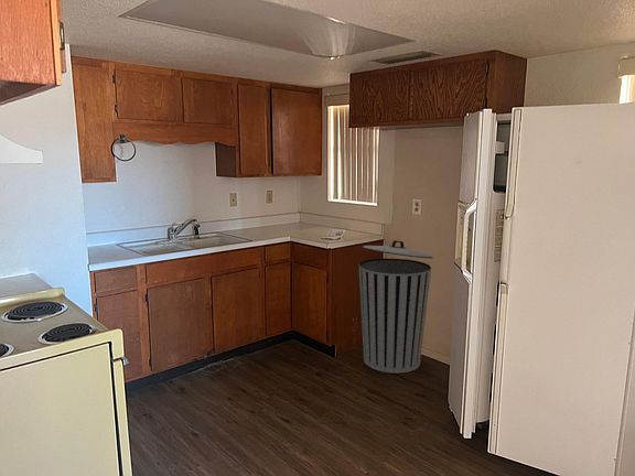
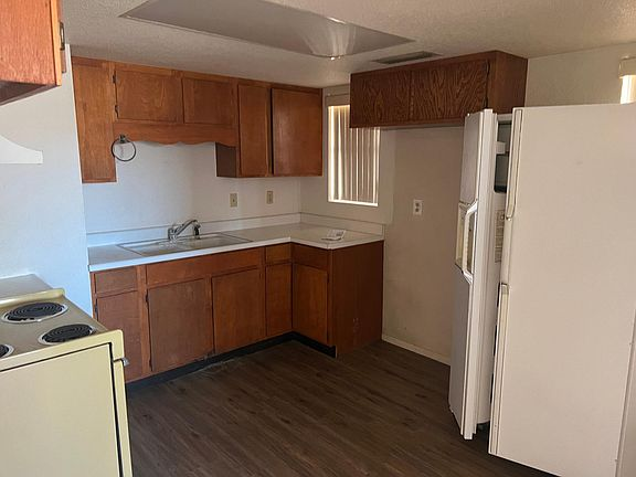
- trash can (394, 301)
